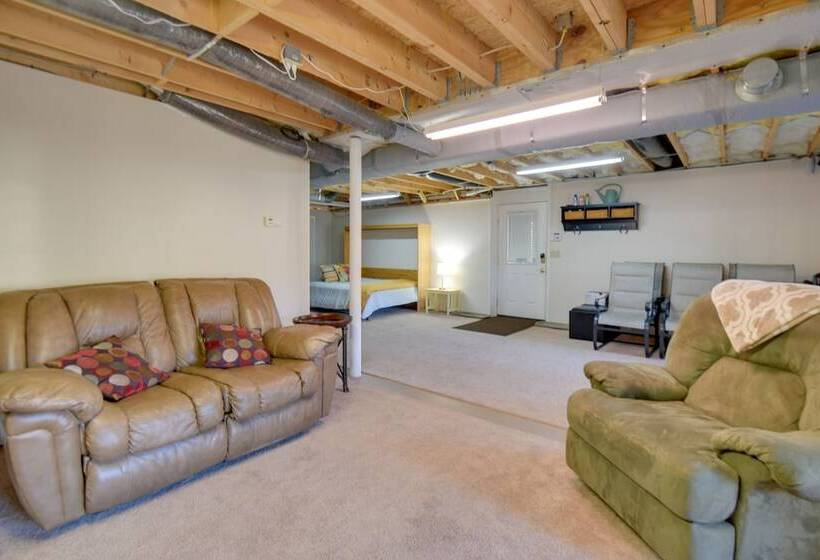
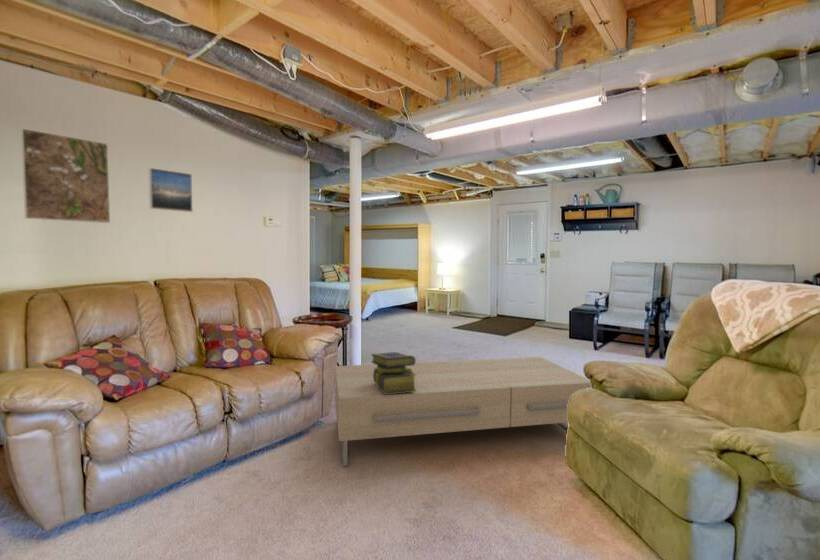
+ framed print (68, 179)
+ coffee table (457, 403)
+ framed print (171, 190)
+ stack of books (392, 370)
